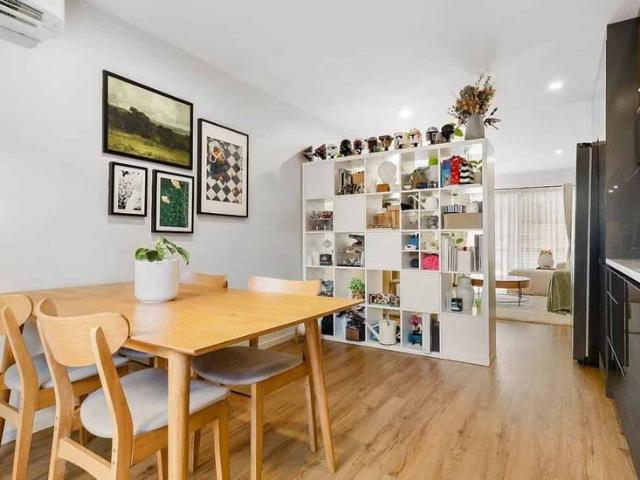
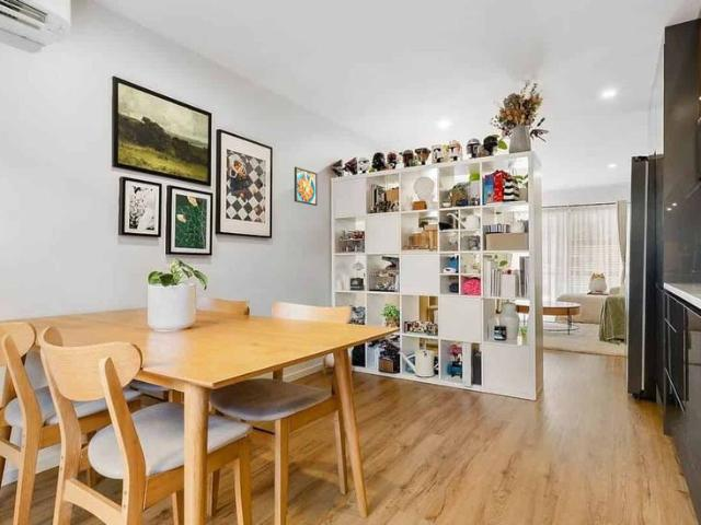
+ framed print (306, 186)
